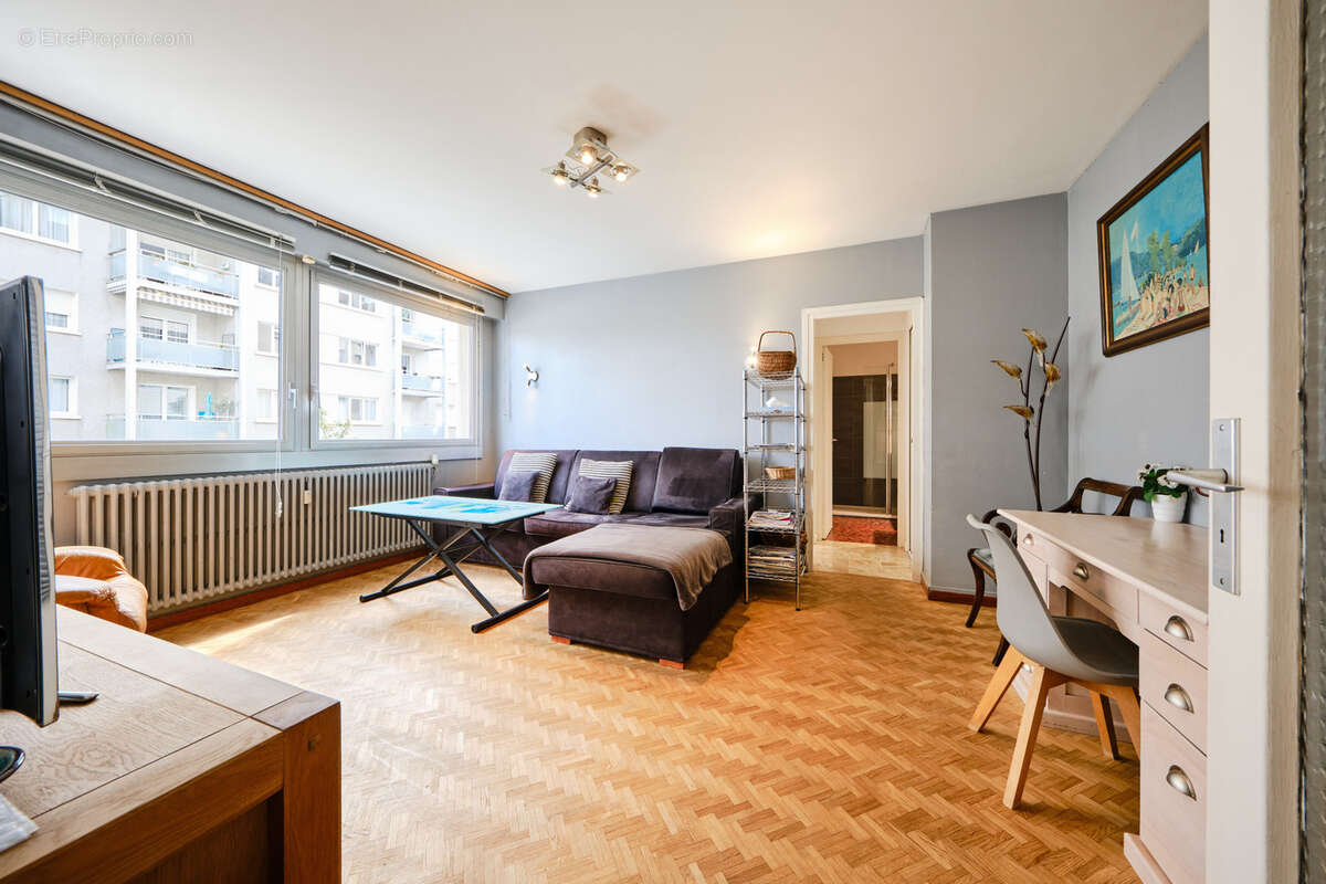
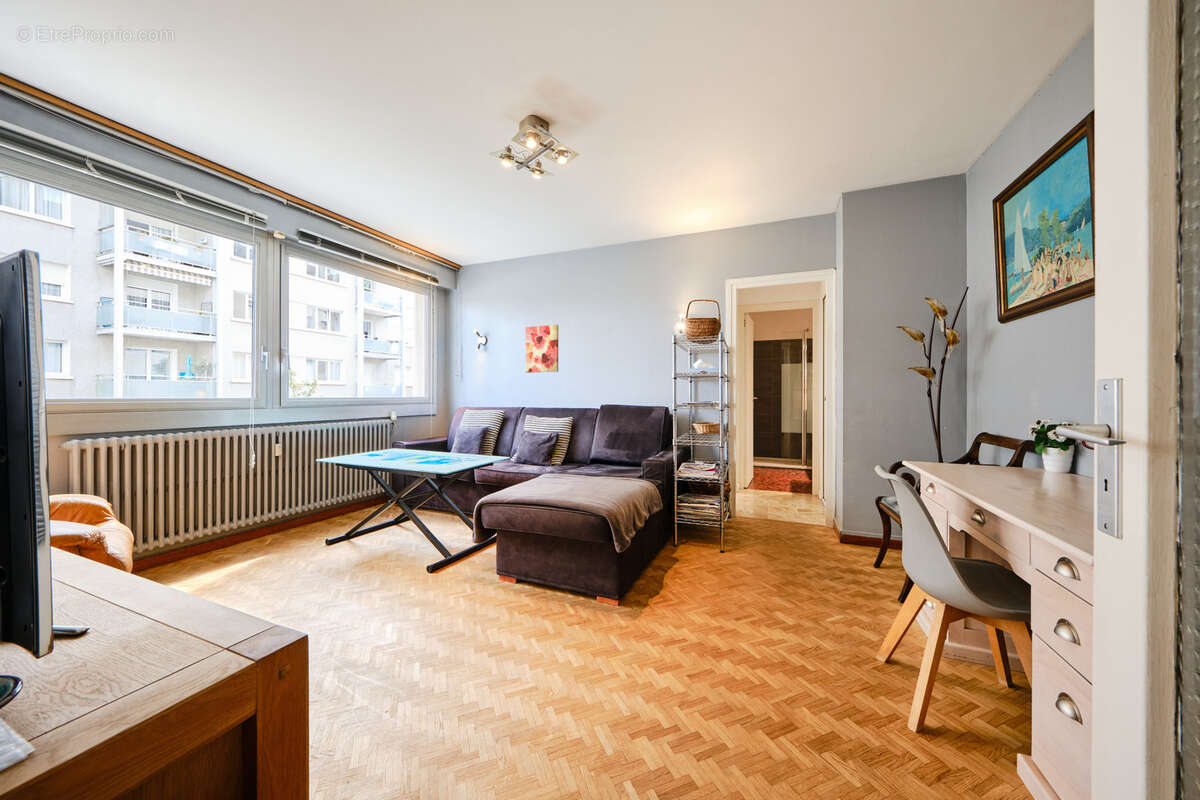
+ wall art (541, 349)
